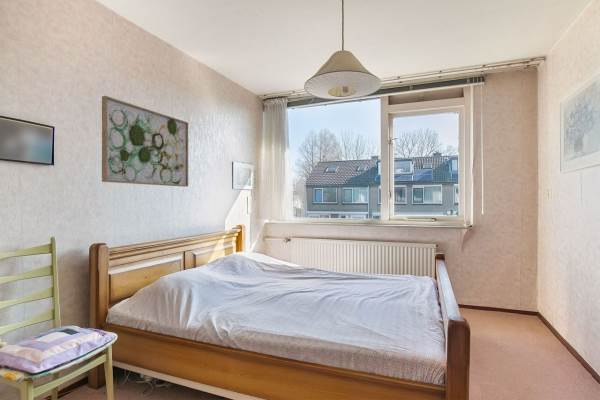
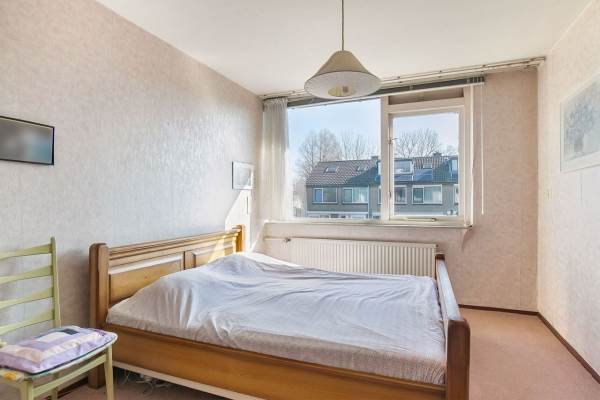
- wall art (152, 147)
